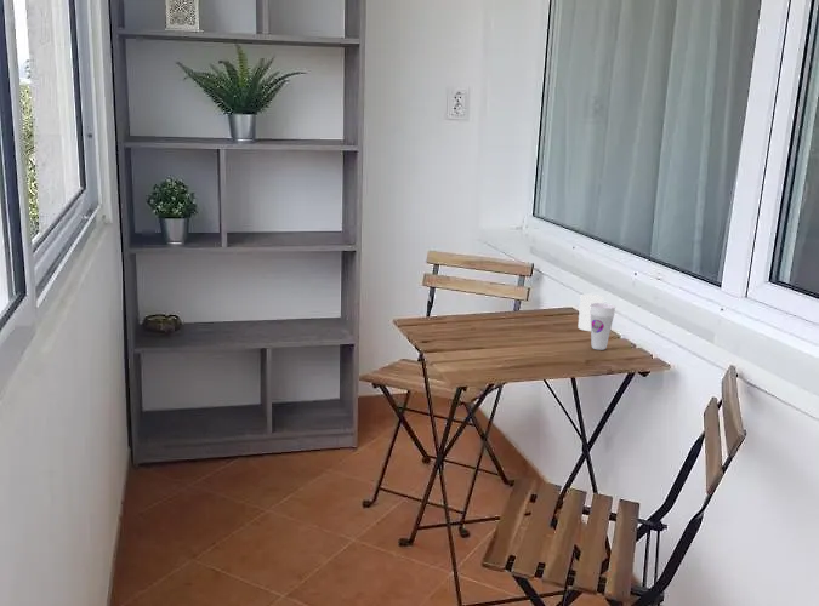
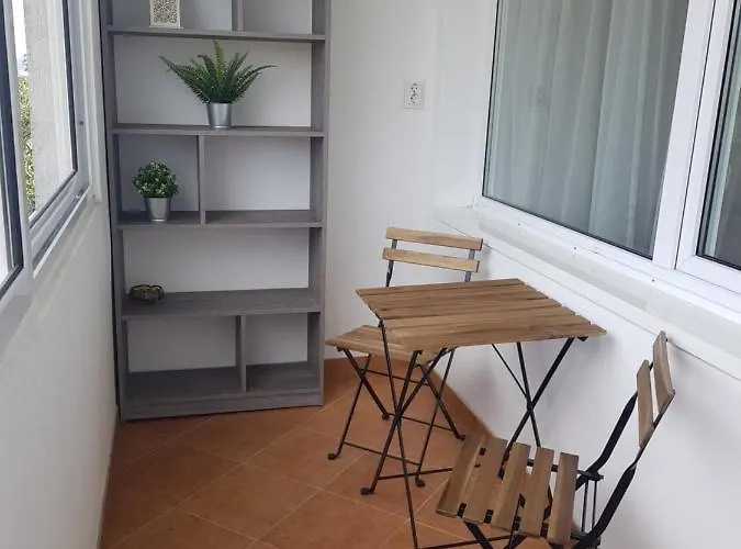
- cup (601, 326)
- cup (588, 311)
